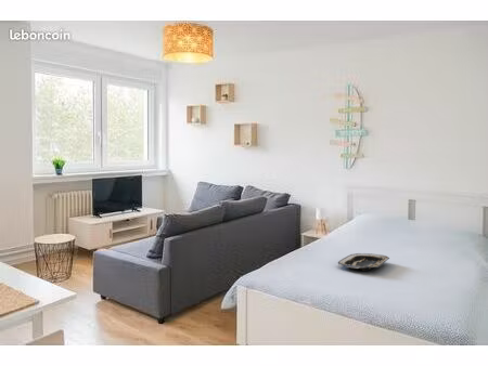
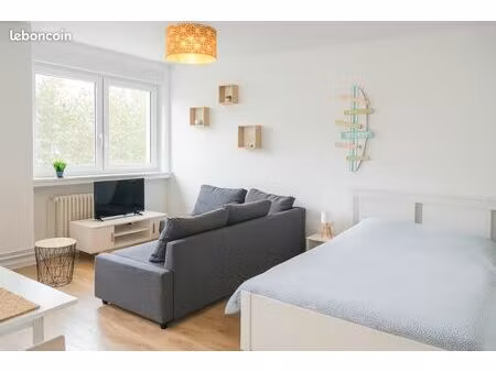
- tray (363, 261)
